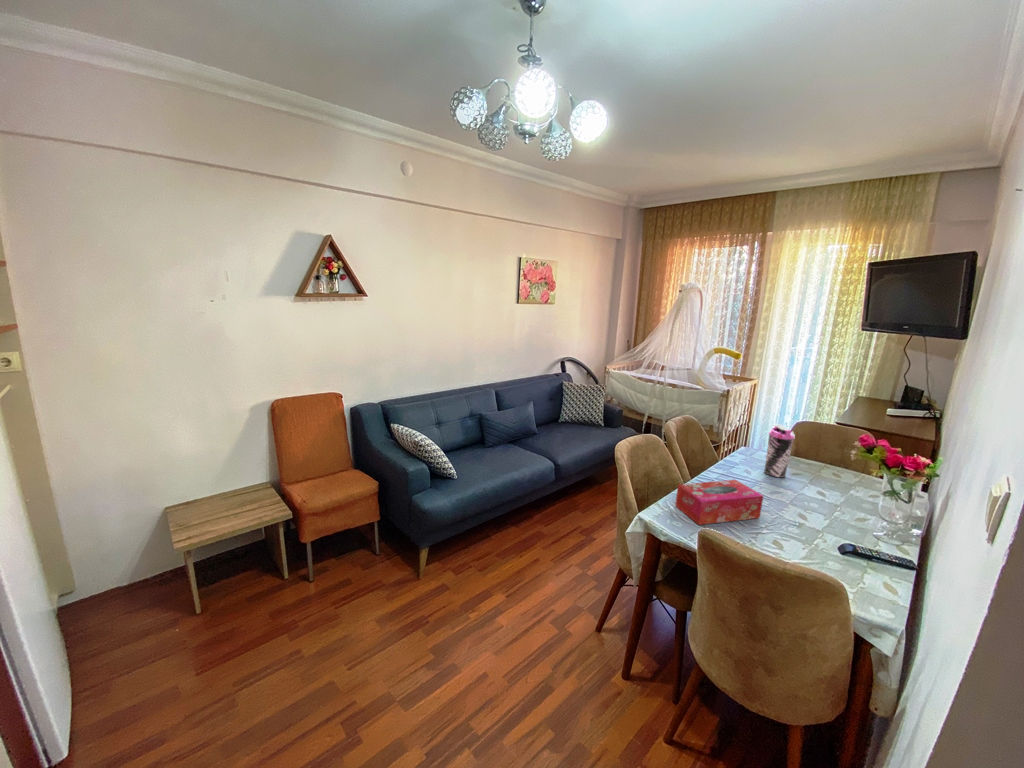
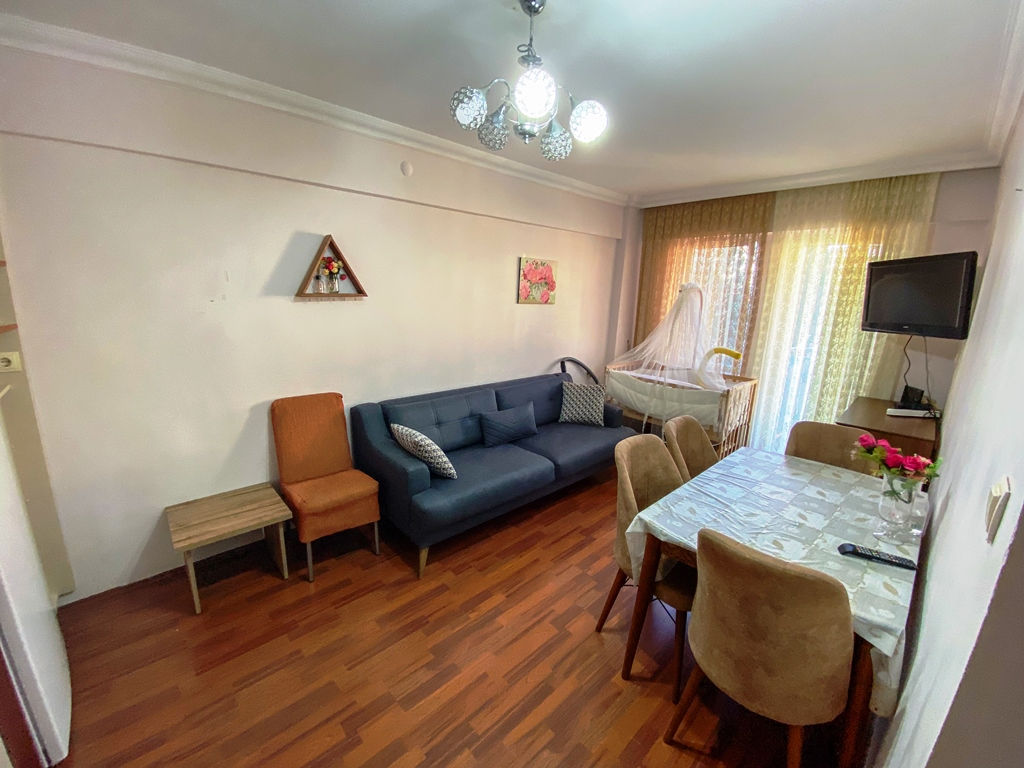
- water bottle (778, 450)
- tissue box (718, 501)
